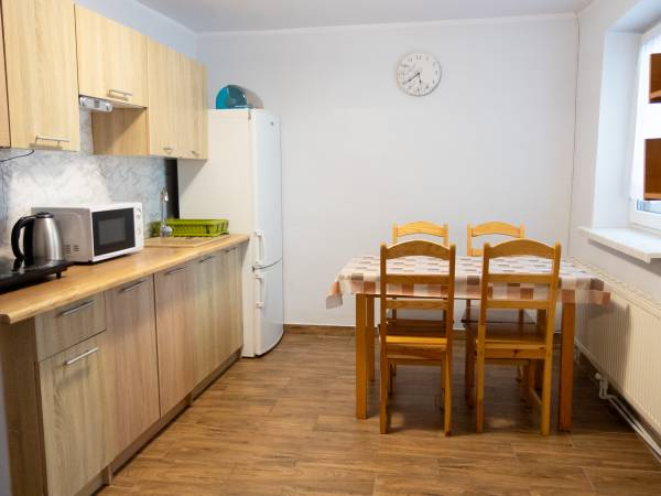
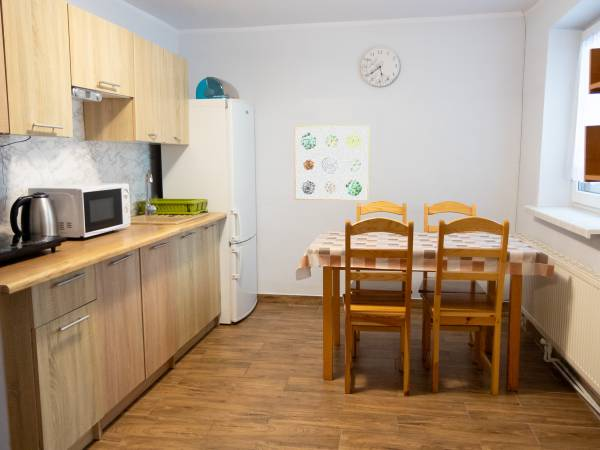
+ wall art (331, 163)
